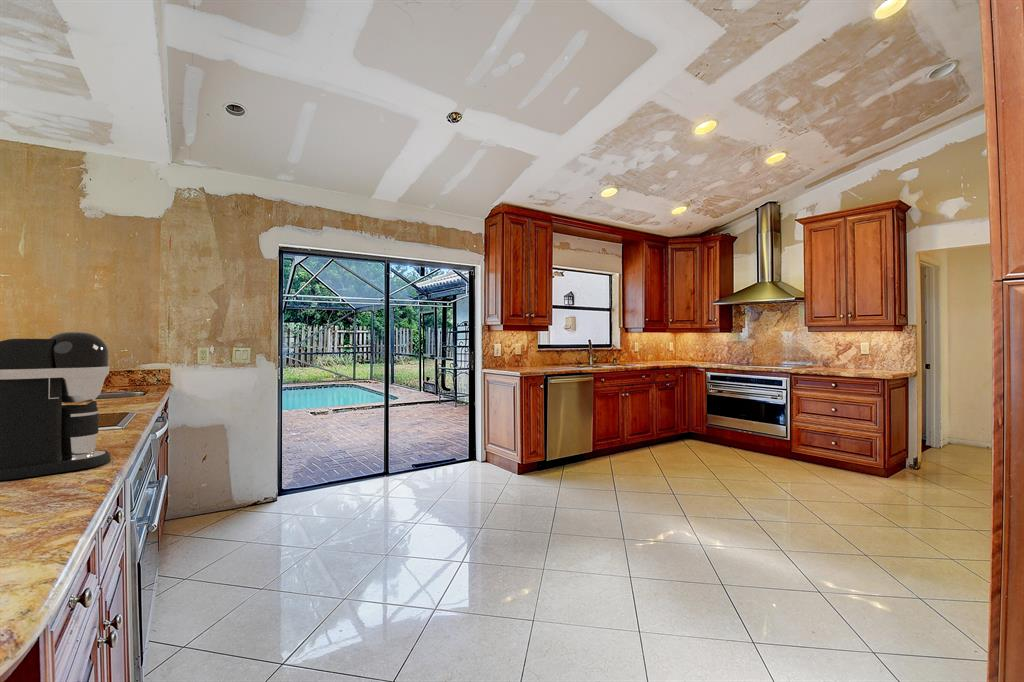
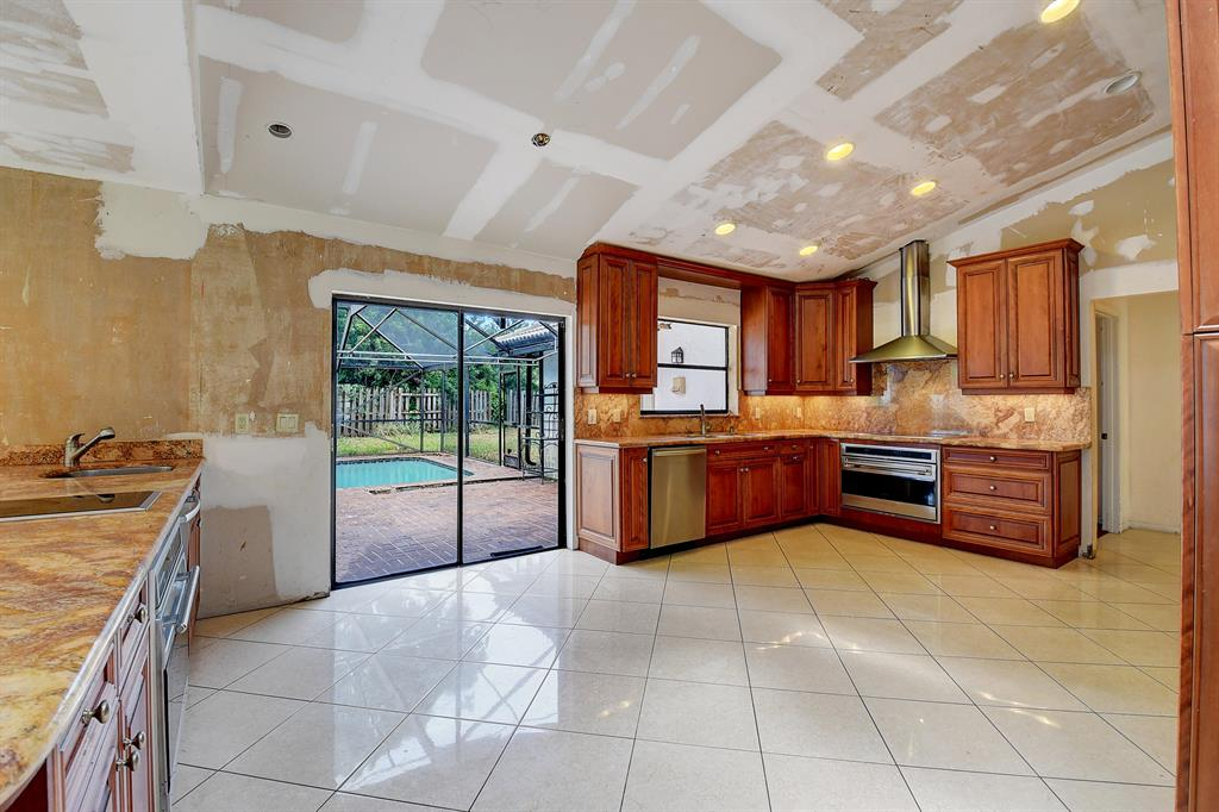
- coffee maker (51, 399)
